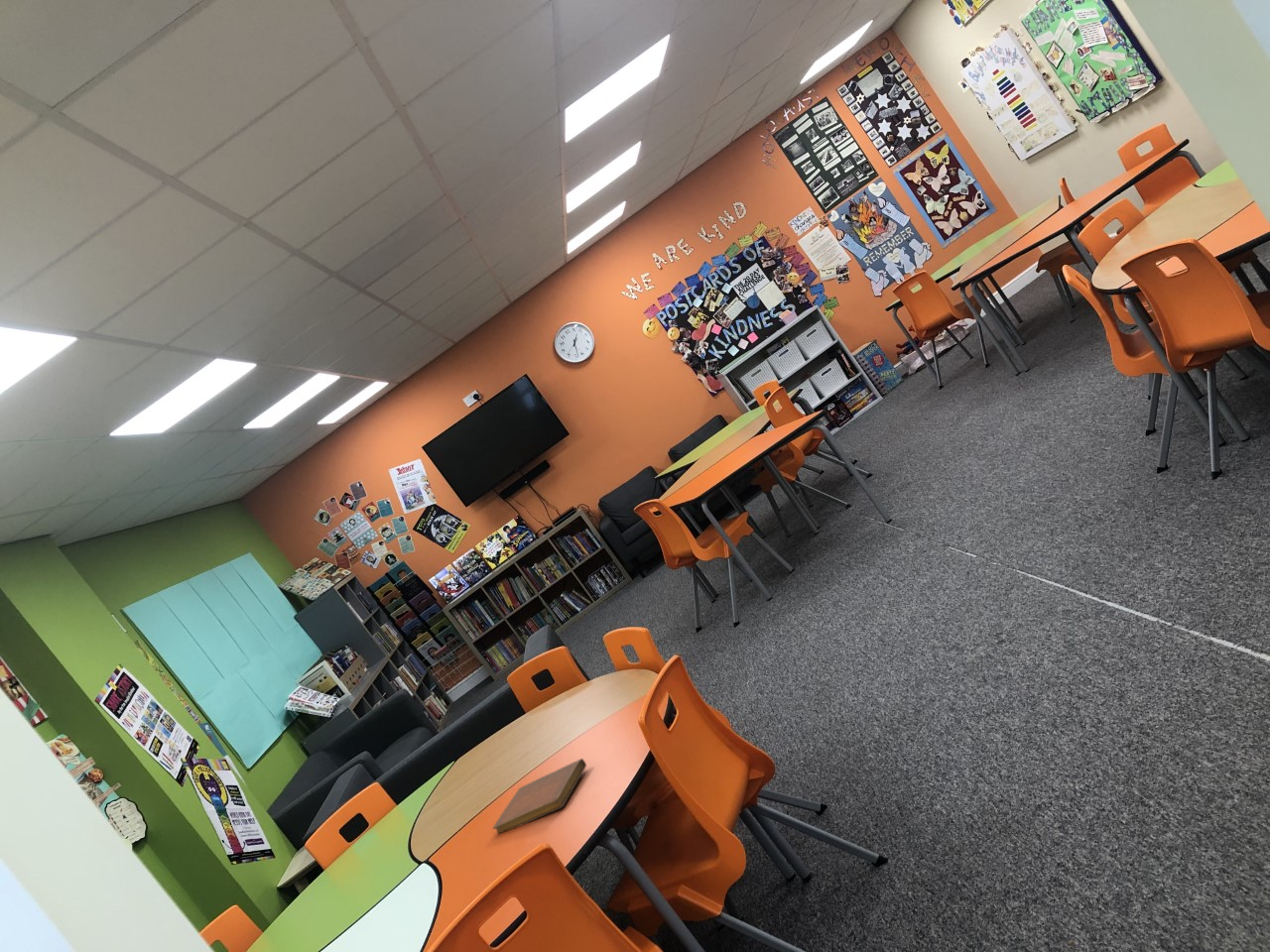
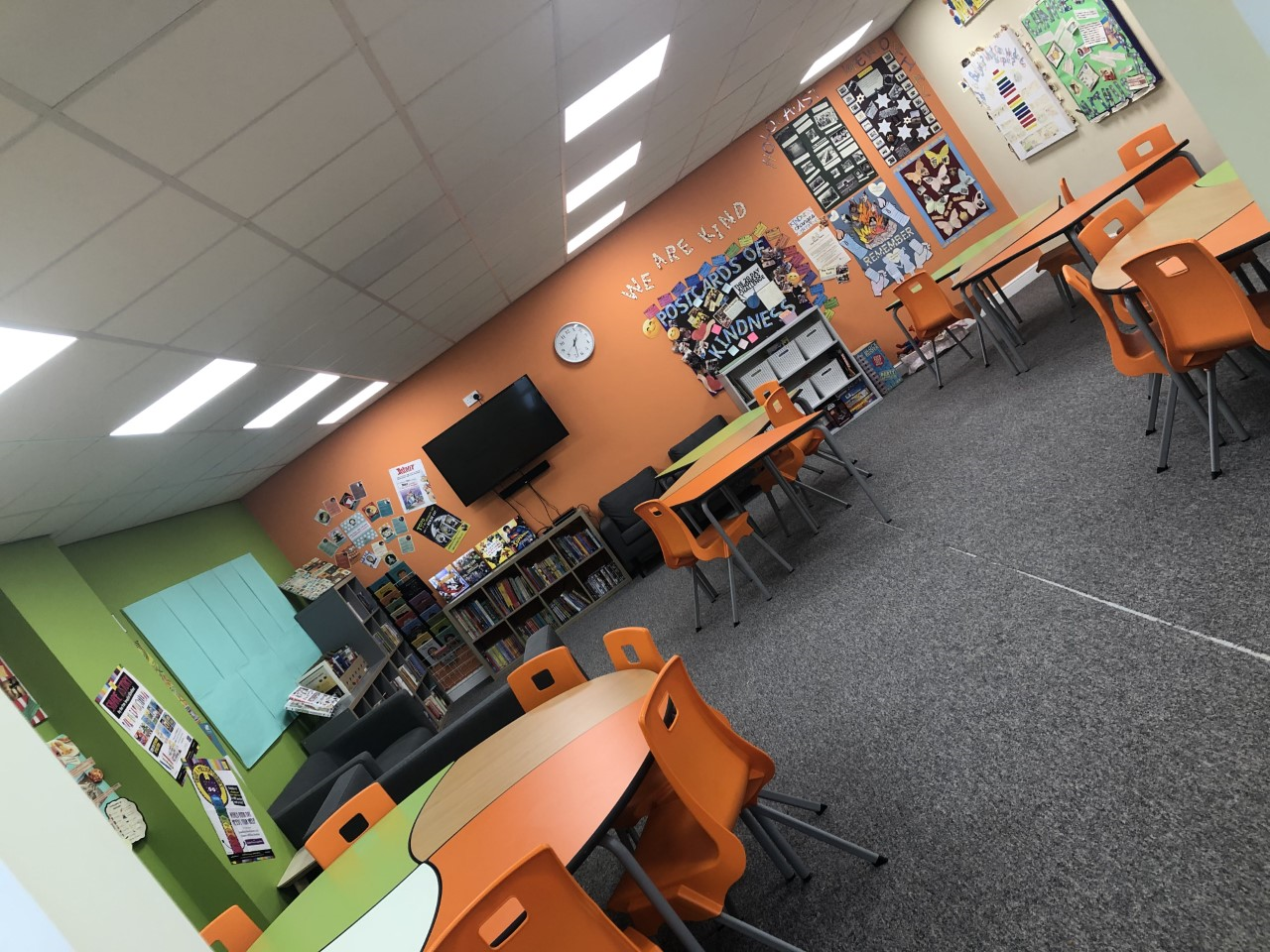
- notebook (540, 795)
